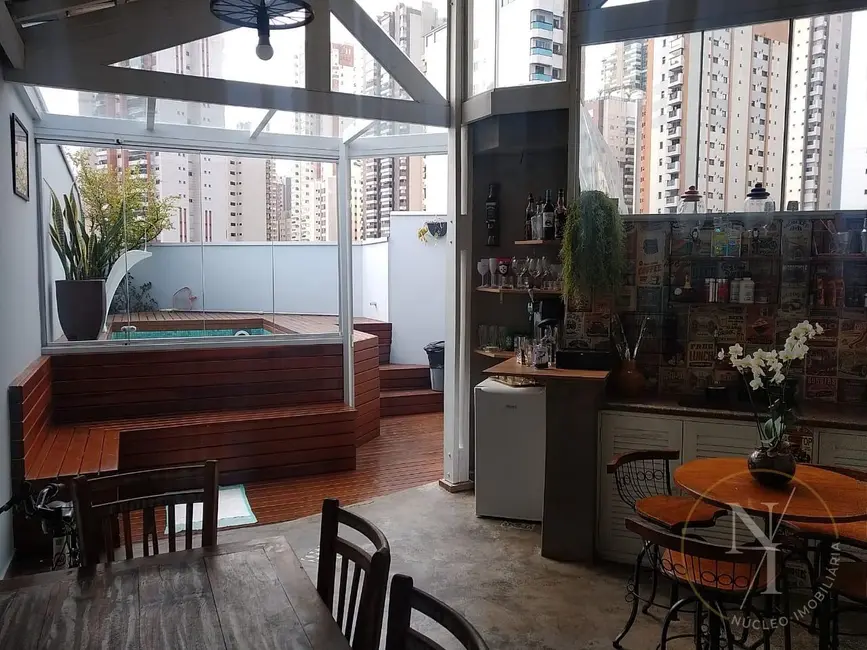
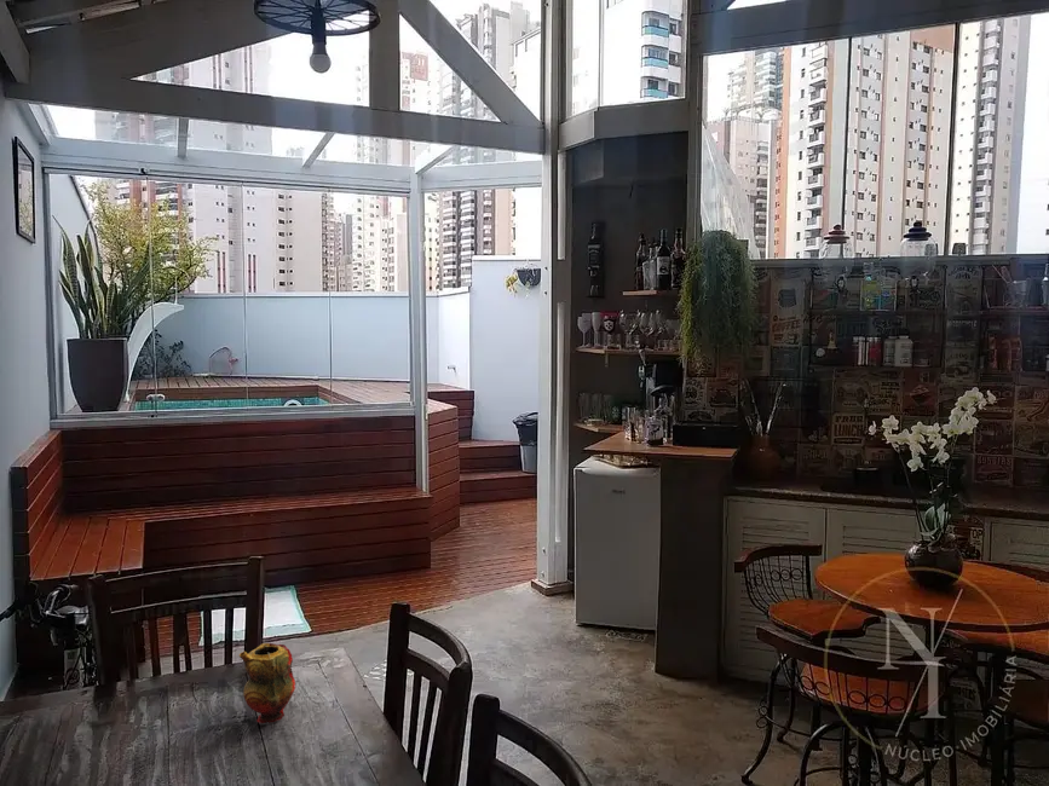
+ teapot (270, 677)
